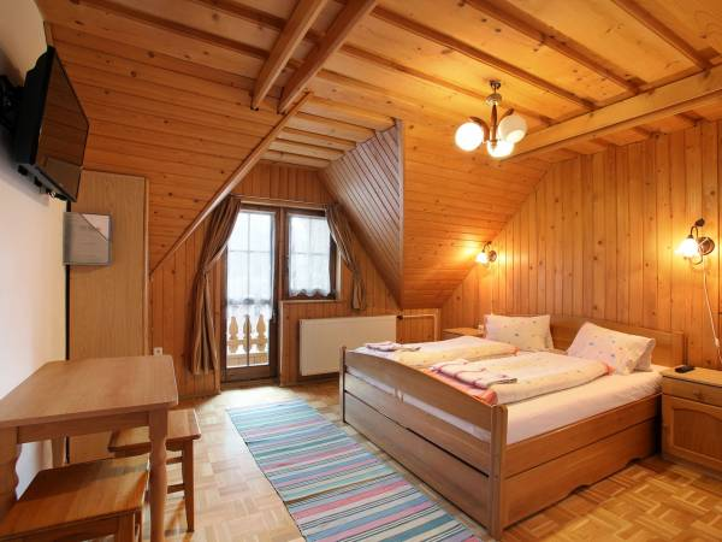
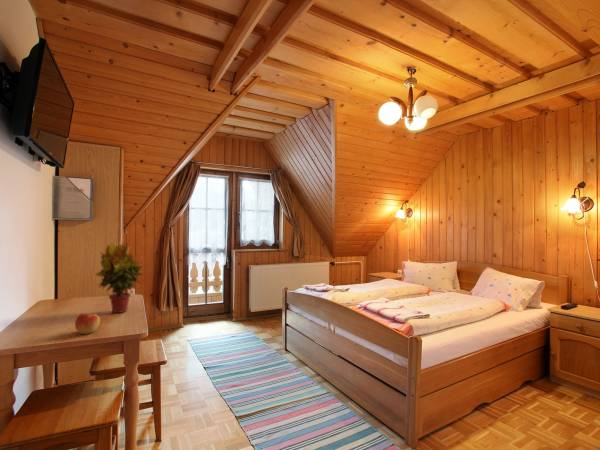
+ potted plant (118, 276)
+ apple (87, 322)
